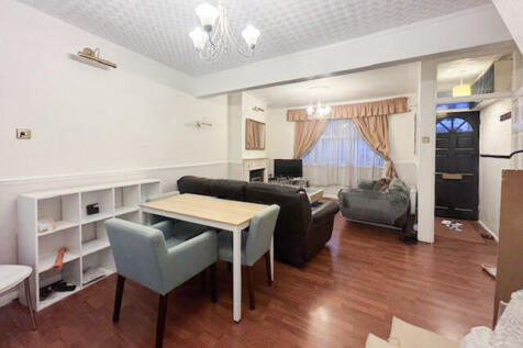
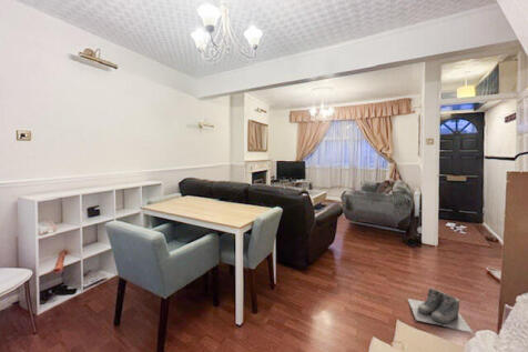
+ boots (436, 302)
